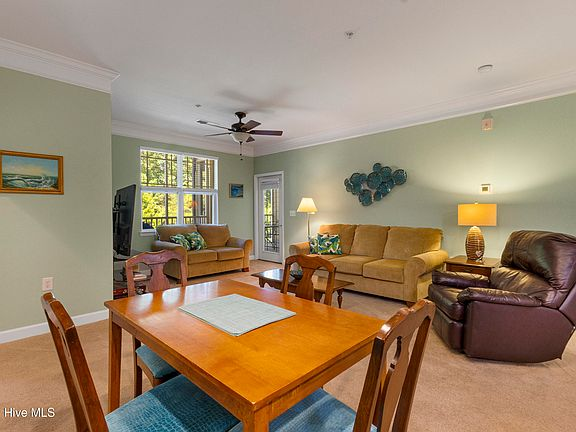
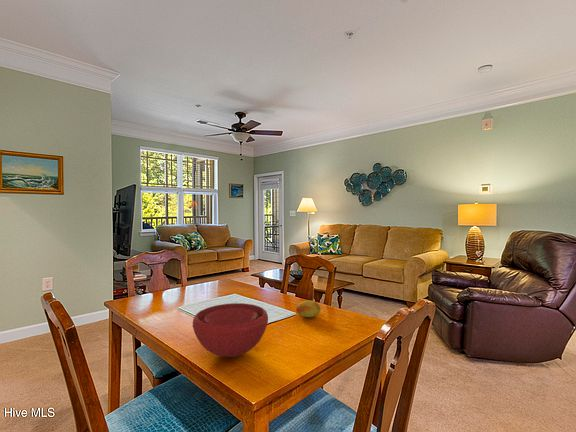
+ fruit (308, 308)
+ bowl (231, 333)
